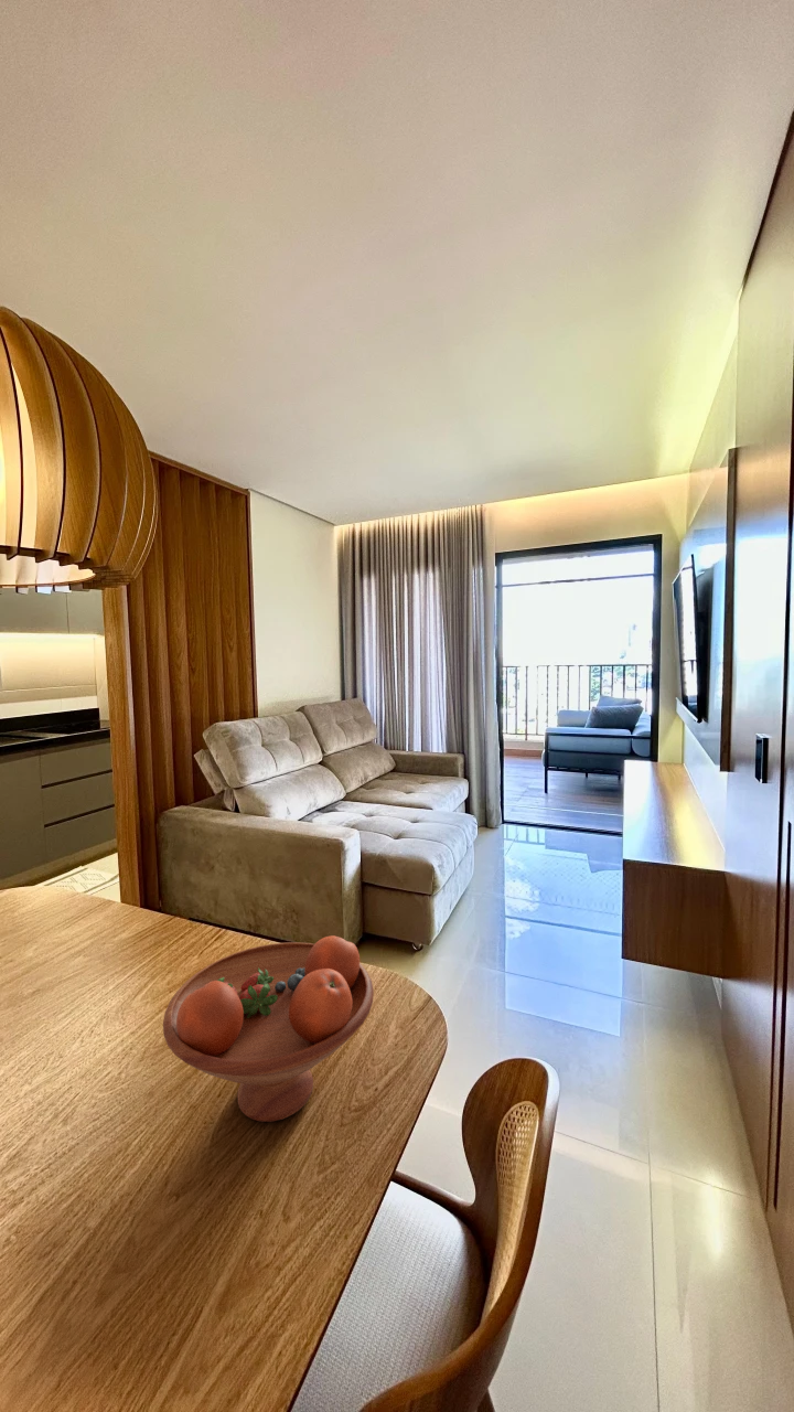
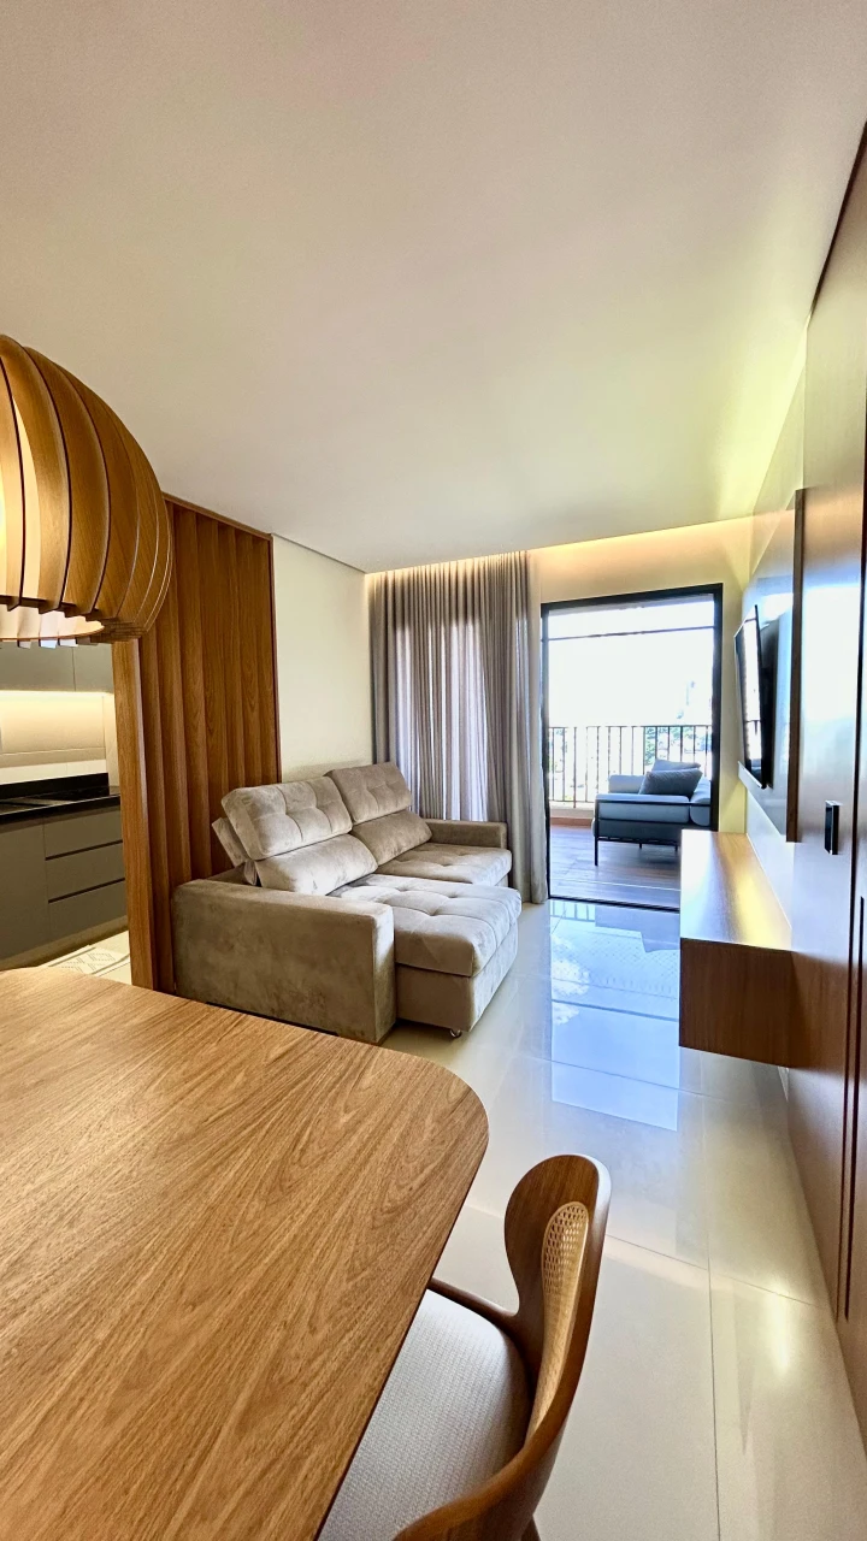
- fruit bowl (273, 1024)
